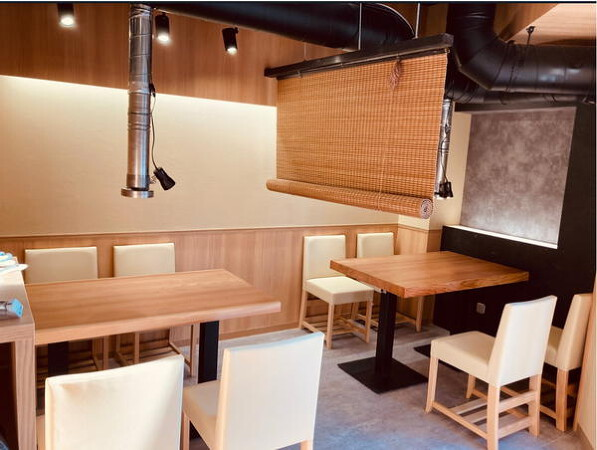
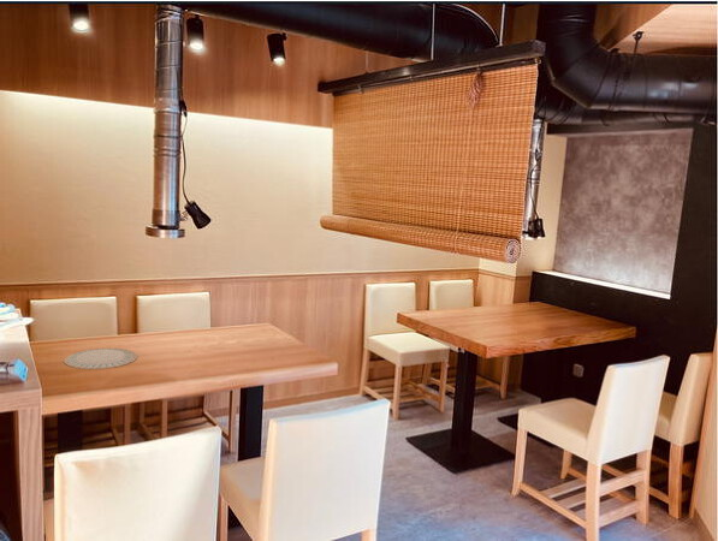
+ chinaware (101, 356)
